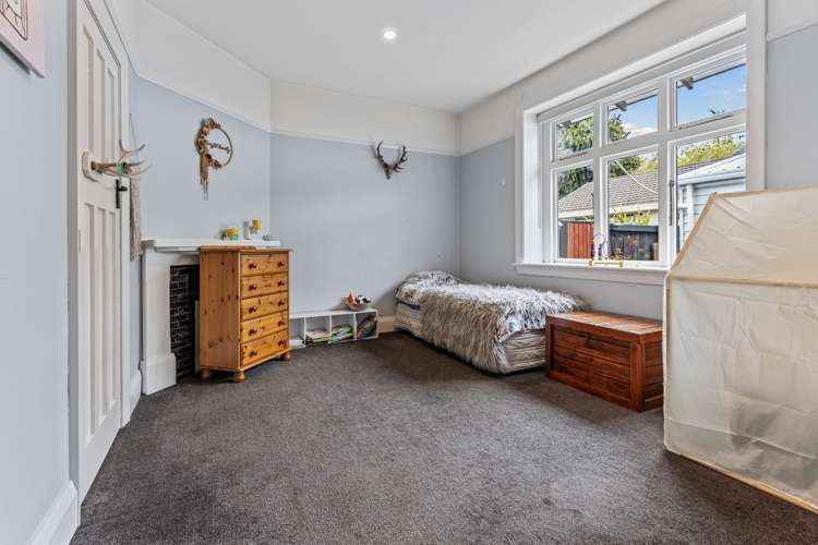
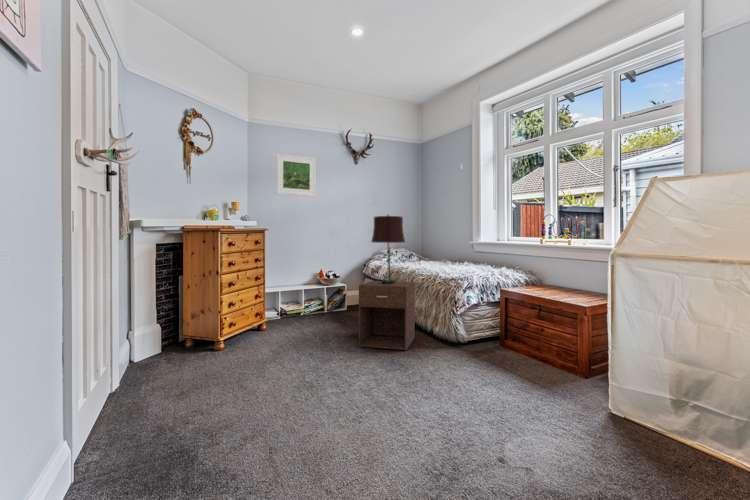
+ nightstand (387, 313)
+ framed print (296, 175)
+ table lamp (388, 248)
